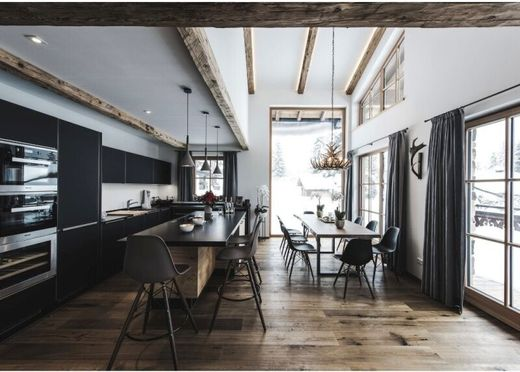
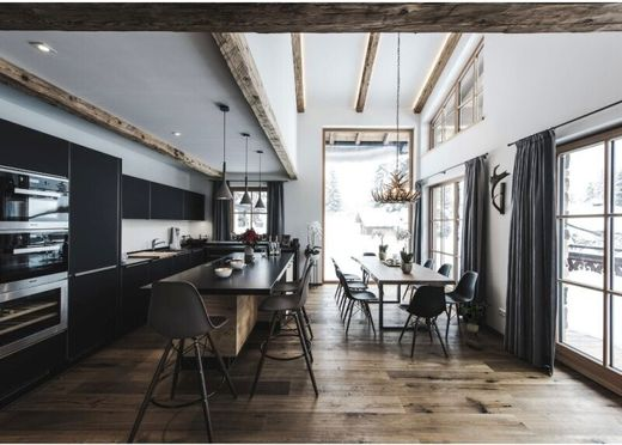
+ decorative plant (475, 323)
